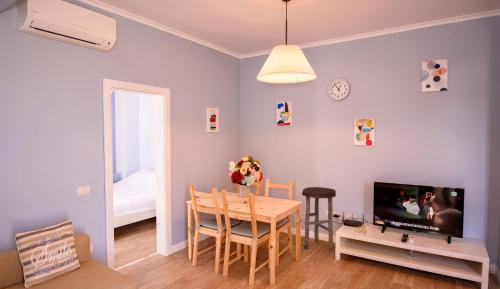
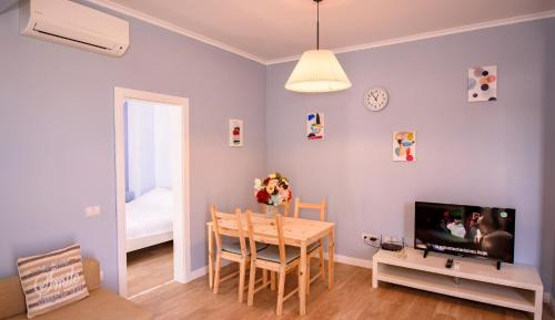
- stool (318, 218)
